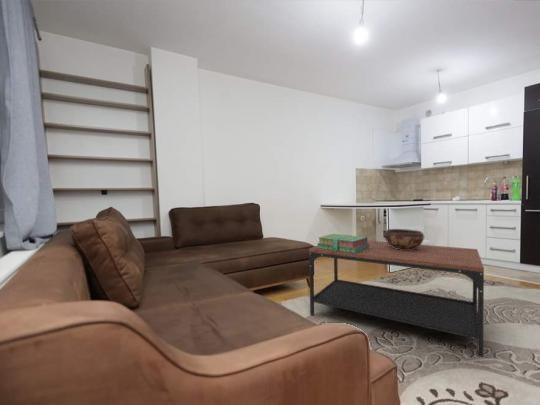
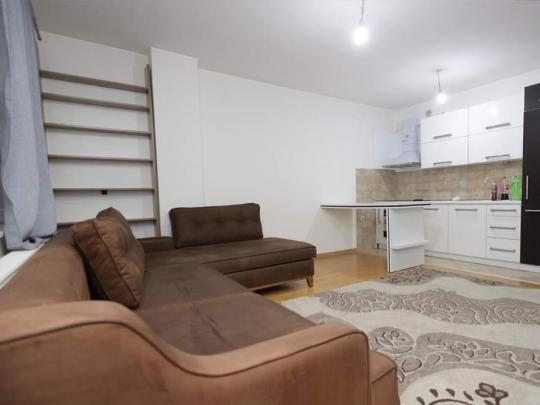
- coffee table (390, 288)
- stack of books (342, 242)
- decorative bowl (403, 239)
